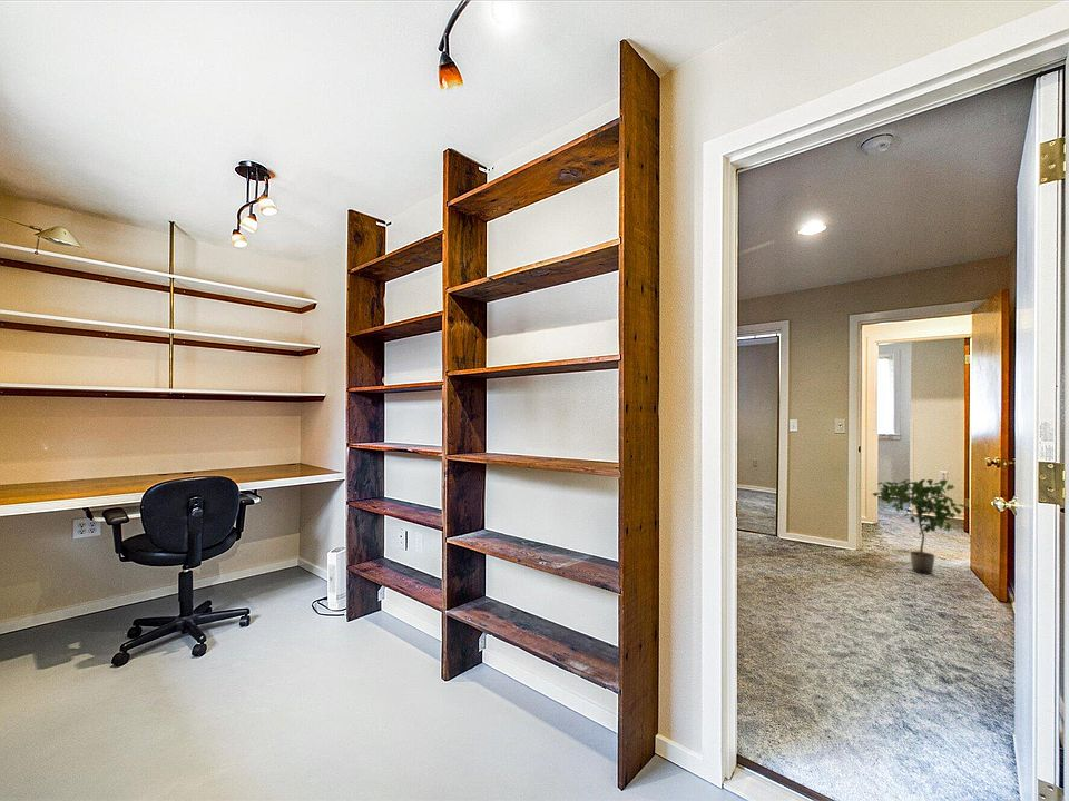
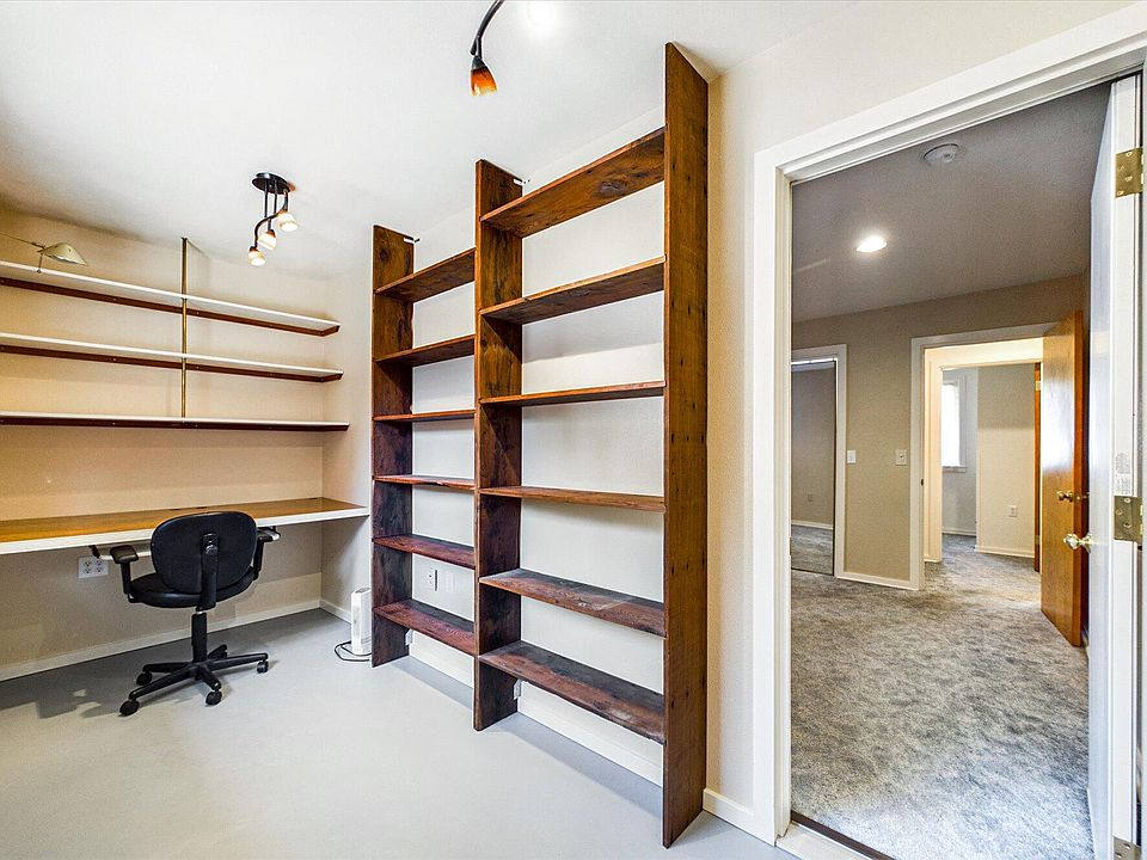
- potted plant (919, 524)
